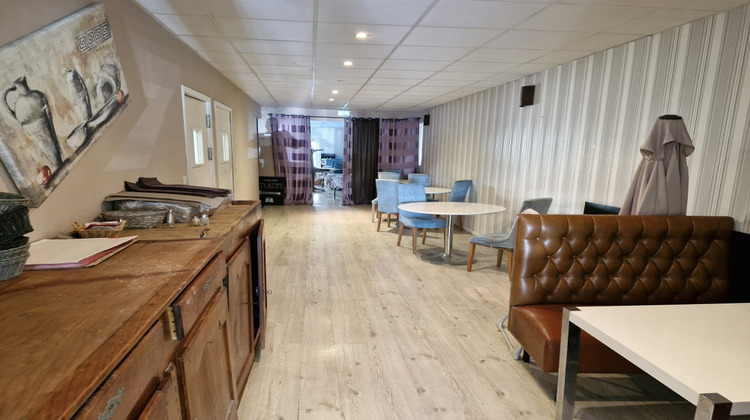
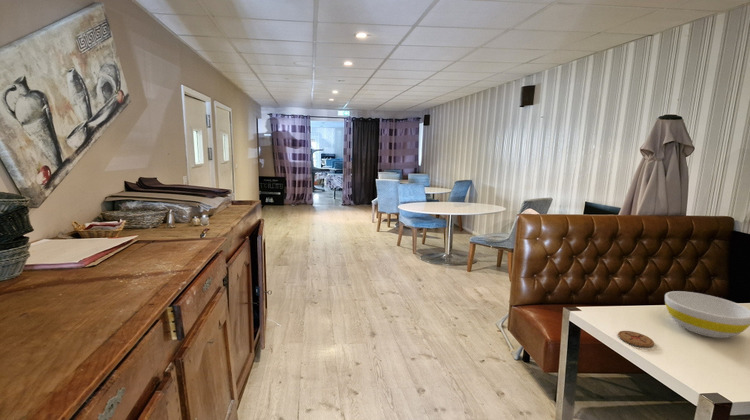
+ bowl (704, 316)
+ coaster (635, 338)
